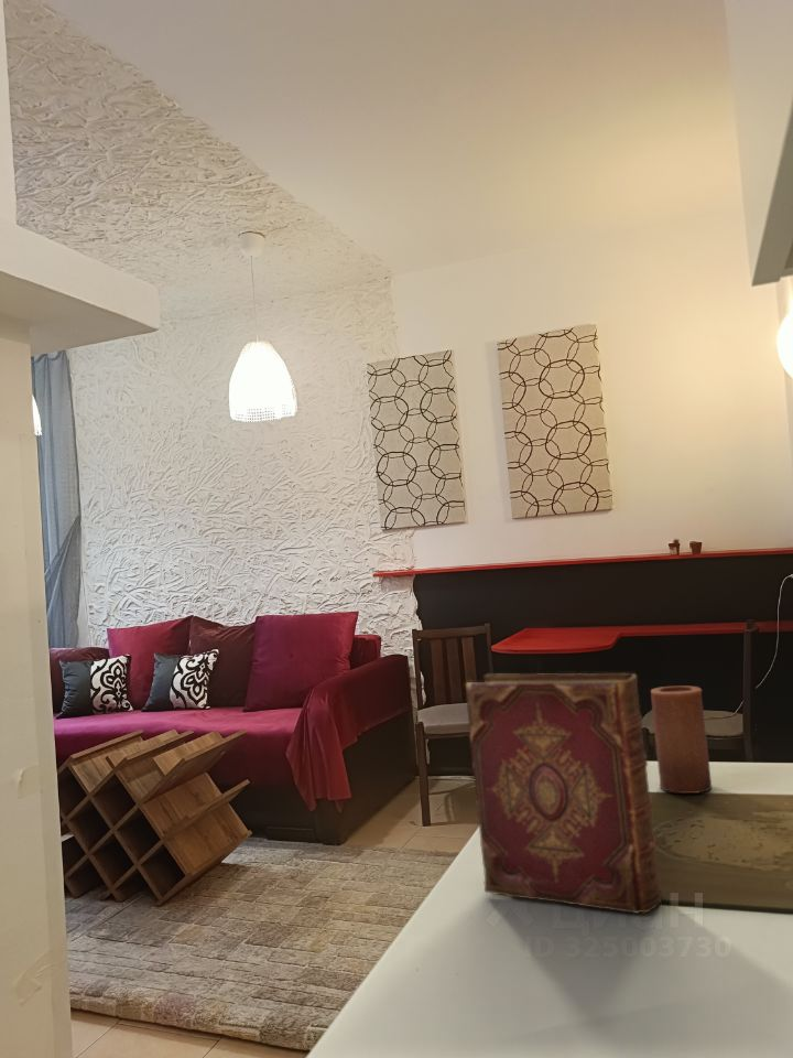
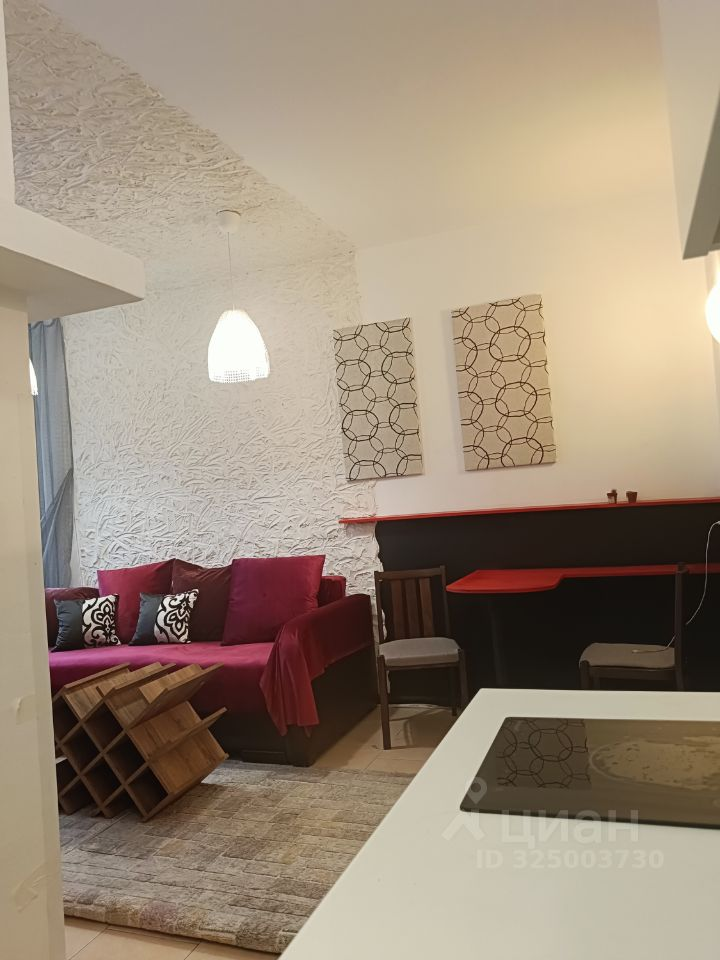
- hardback book (562, 785)
- candle (680, 737)
